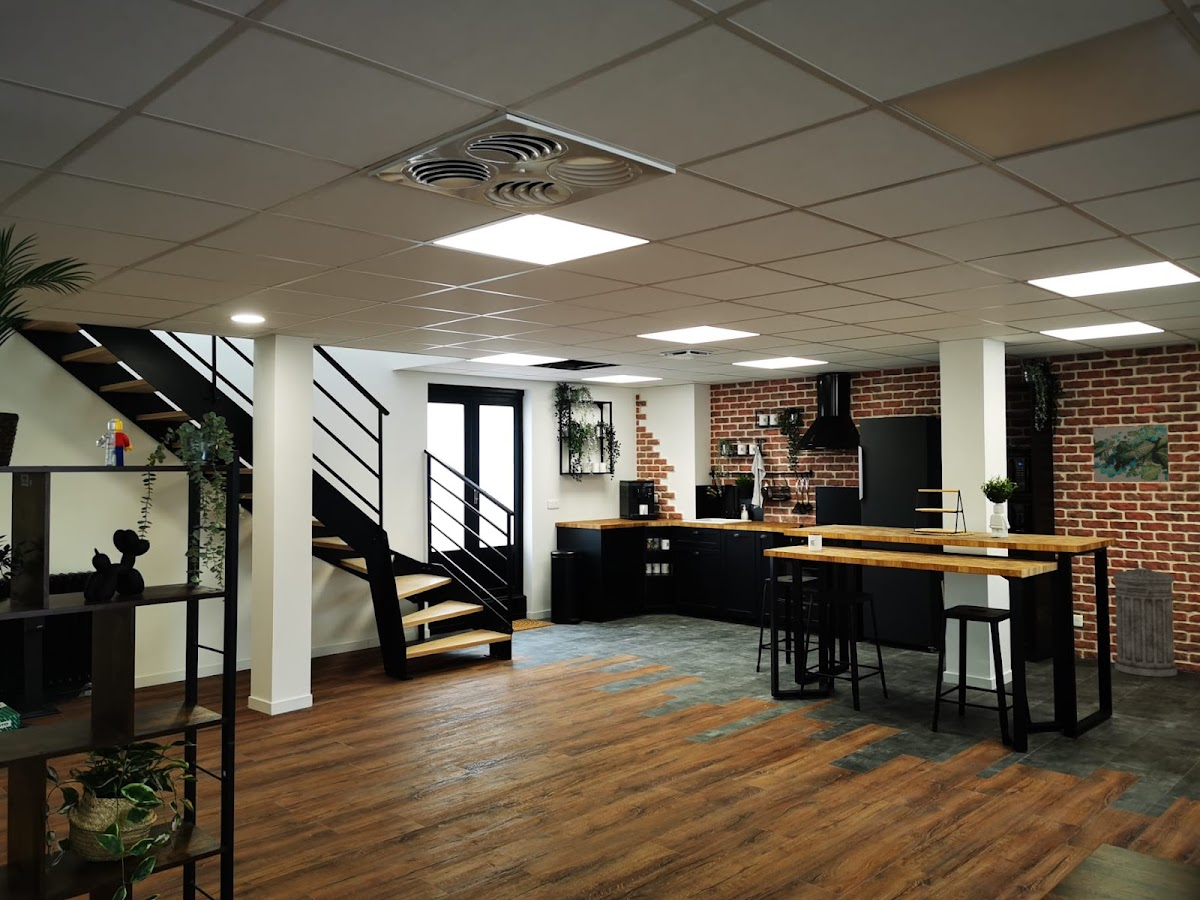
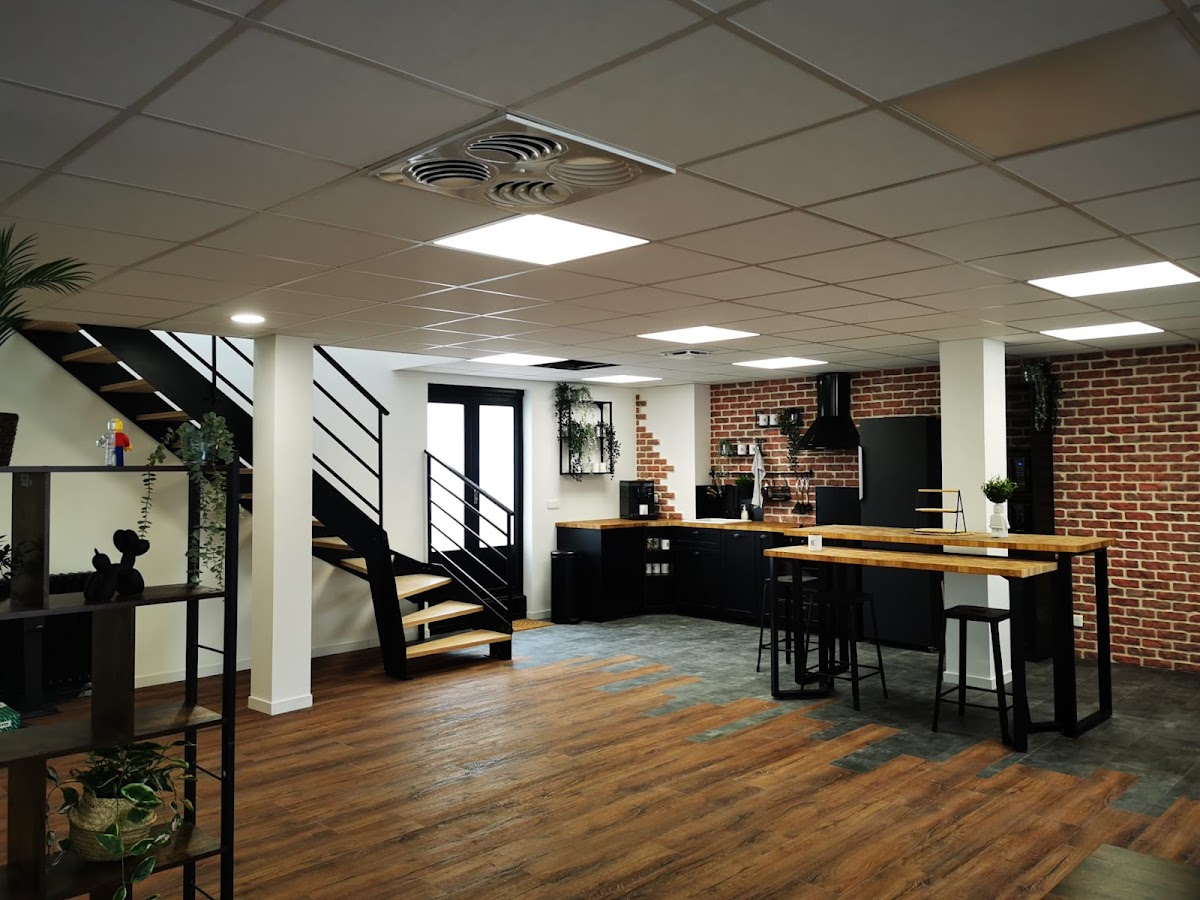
- wall art (1130, 454)
- trash can (1144, 617)
